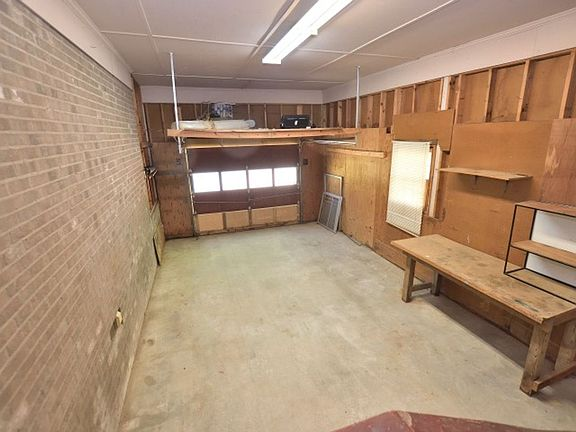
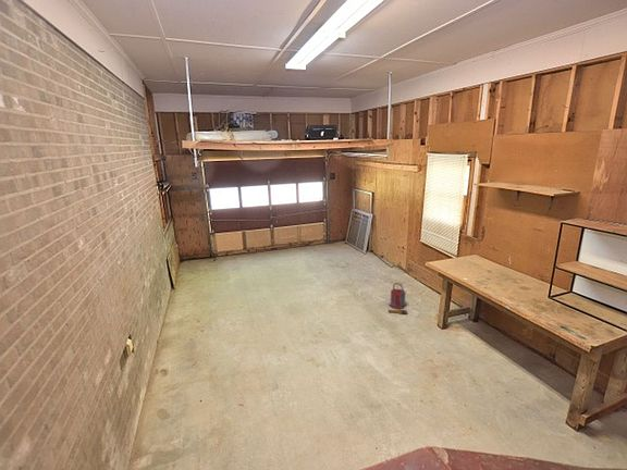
+ bucket (398, 297)
